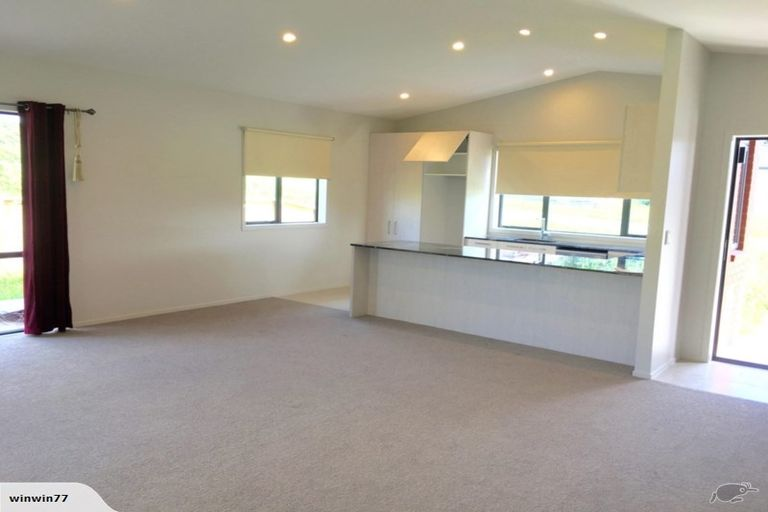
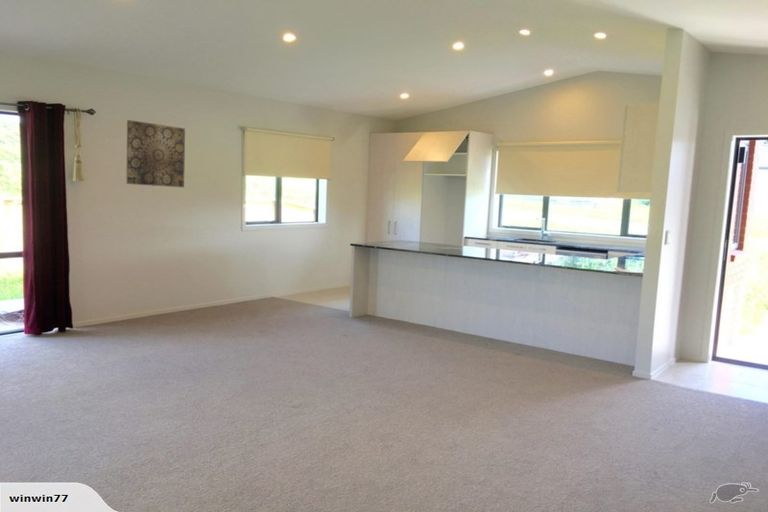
+ wall art (156, 155)
